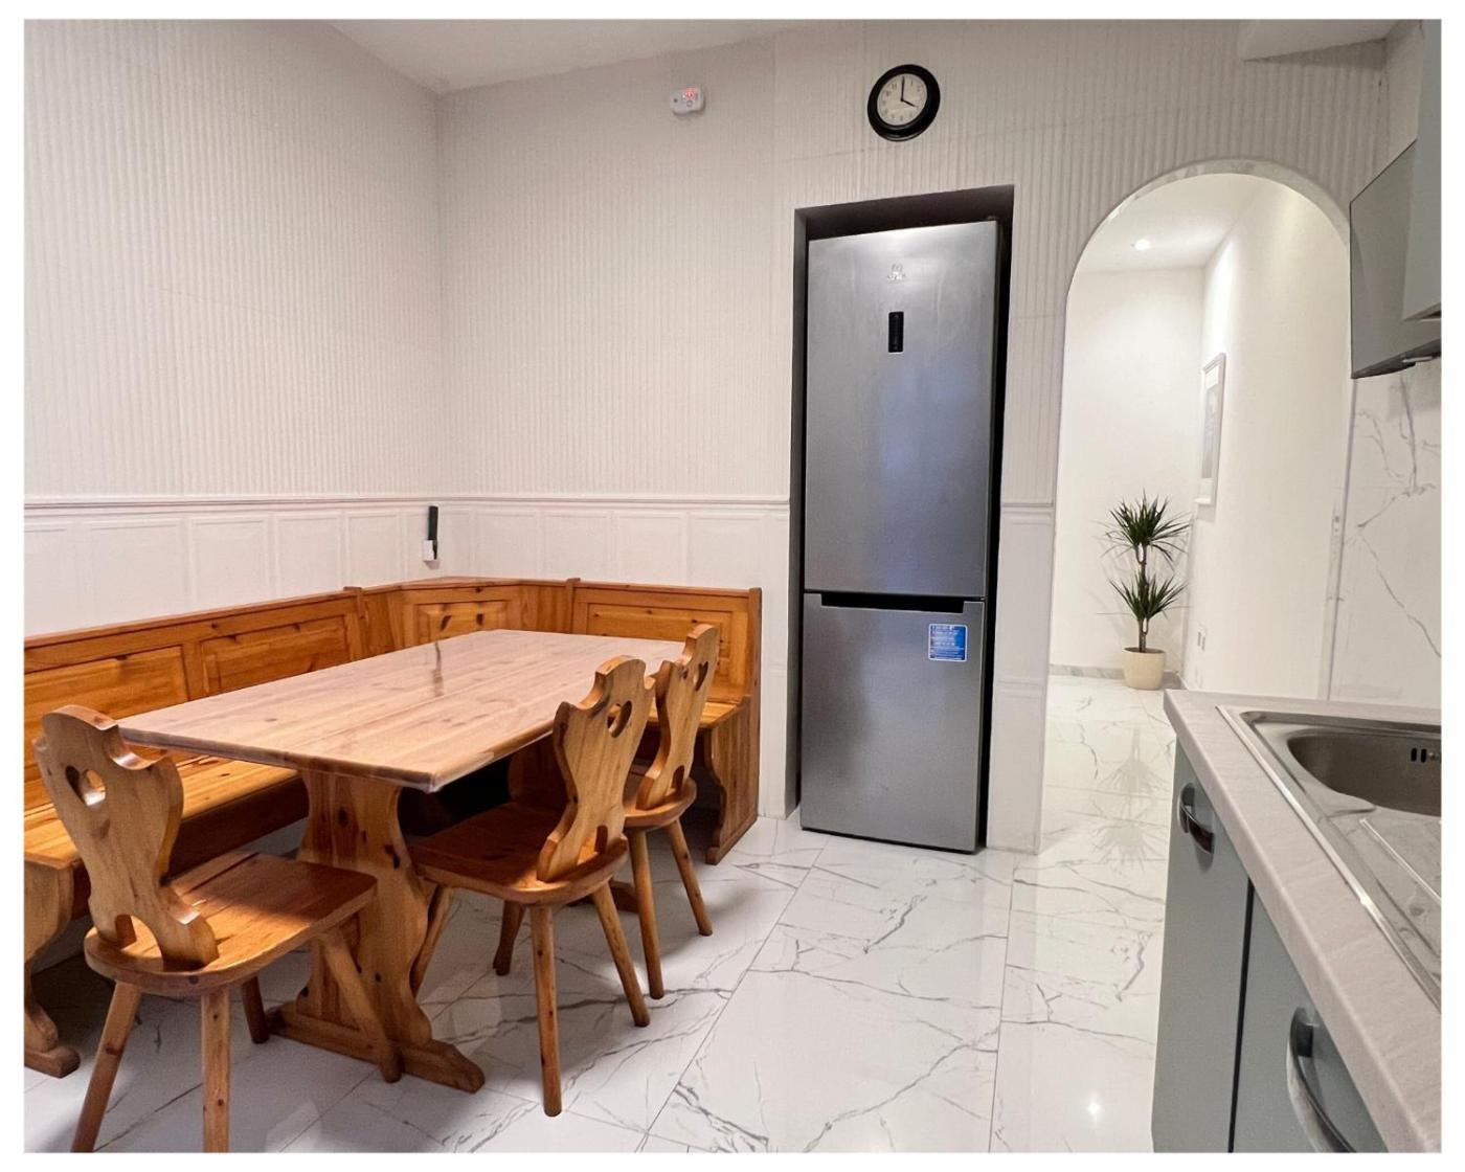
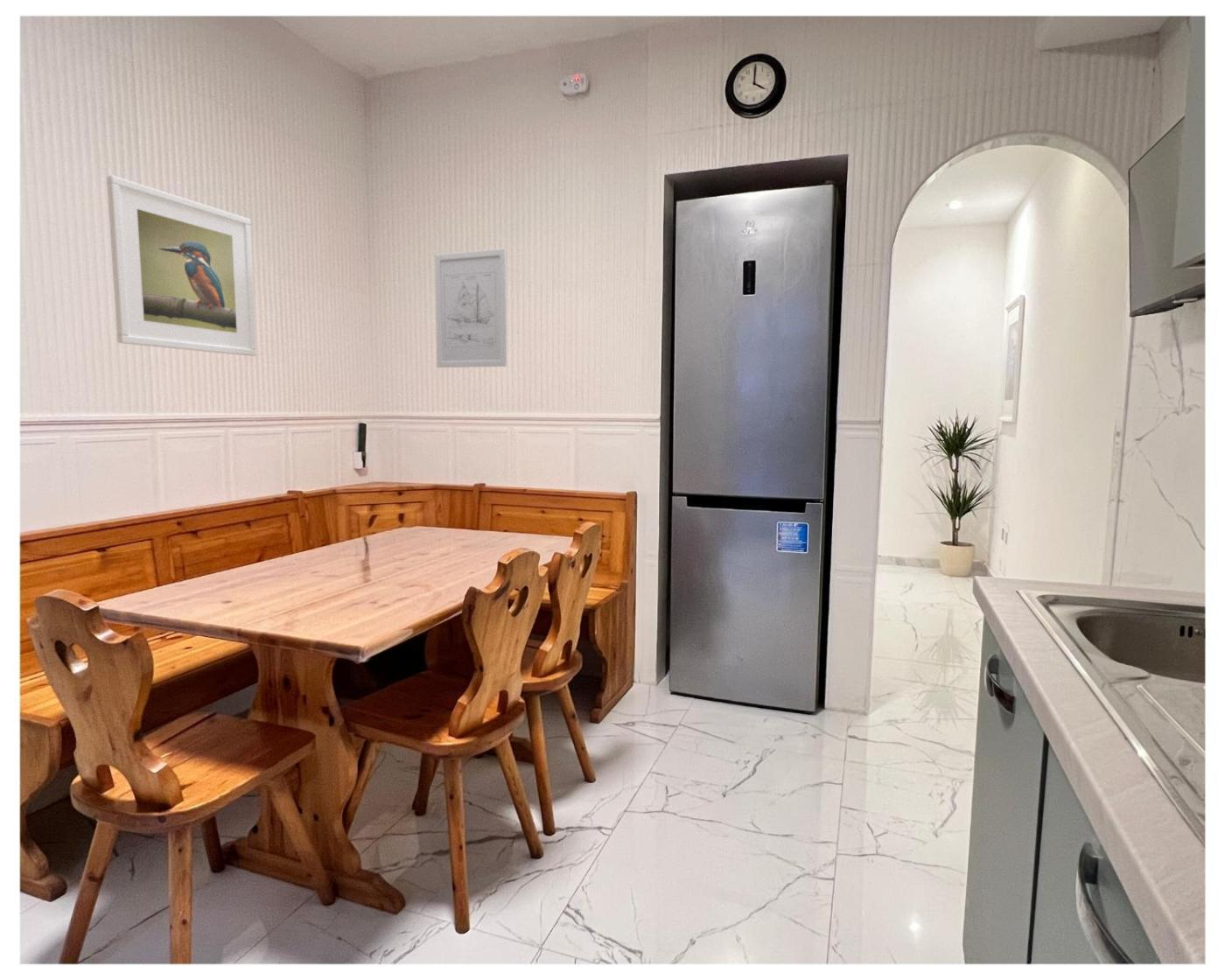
+ wall art (470, 310)
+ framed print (189, 276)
